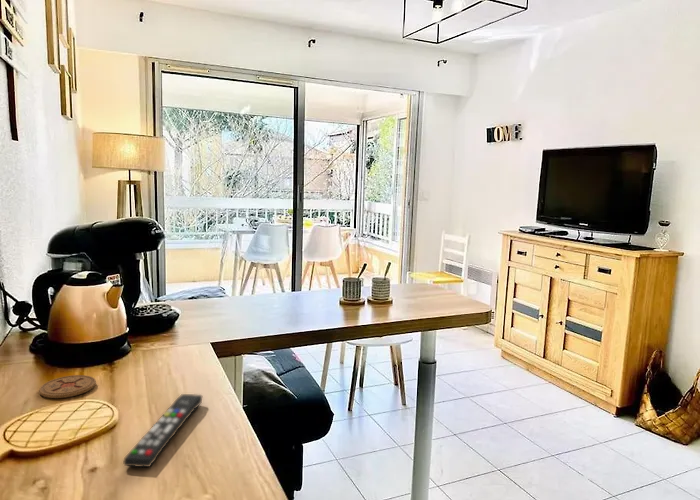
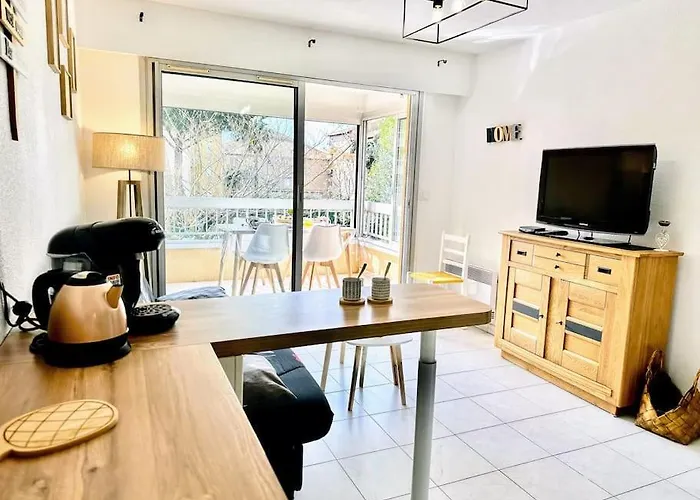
- remote control (168, 425)
- coaster (68, 386)
